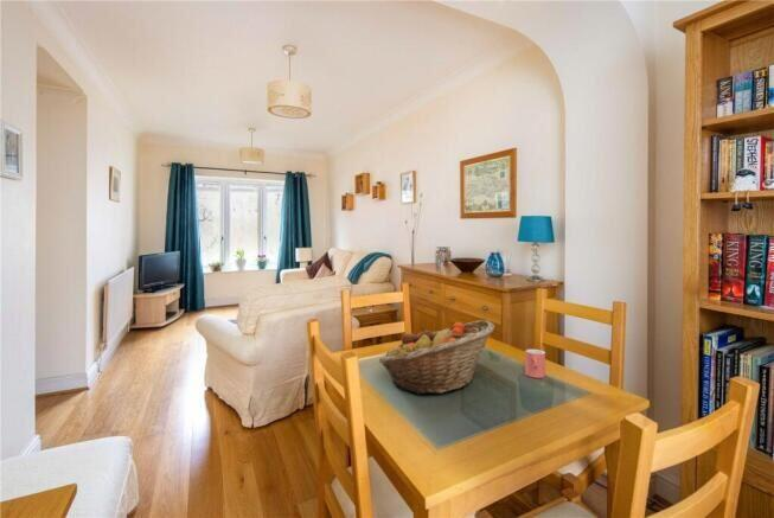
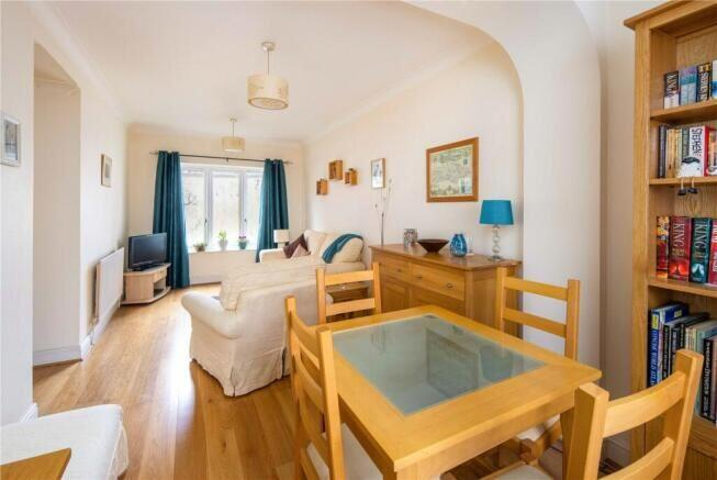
- cup (535, 364)
- fruit basket (437, 350)
